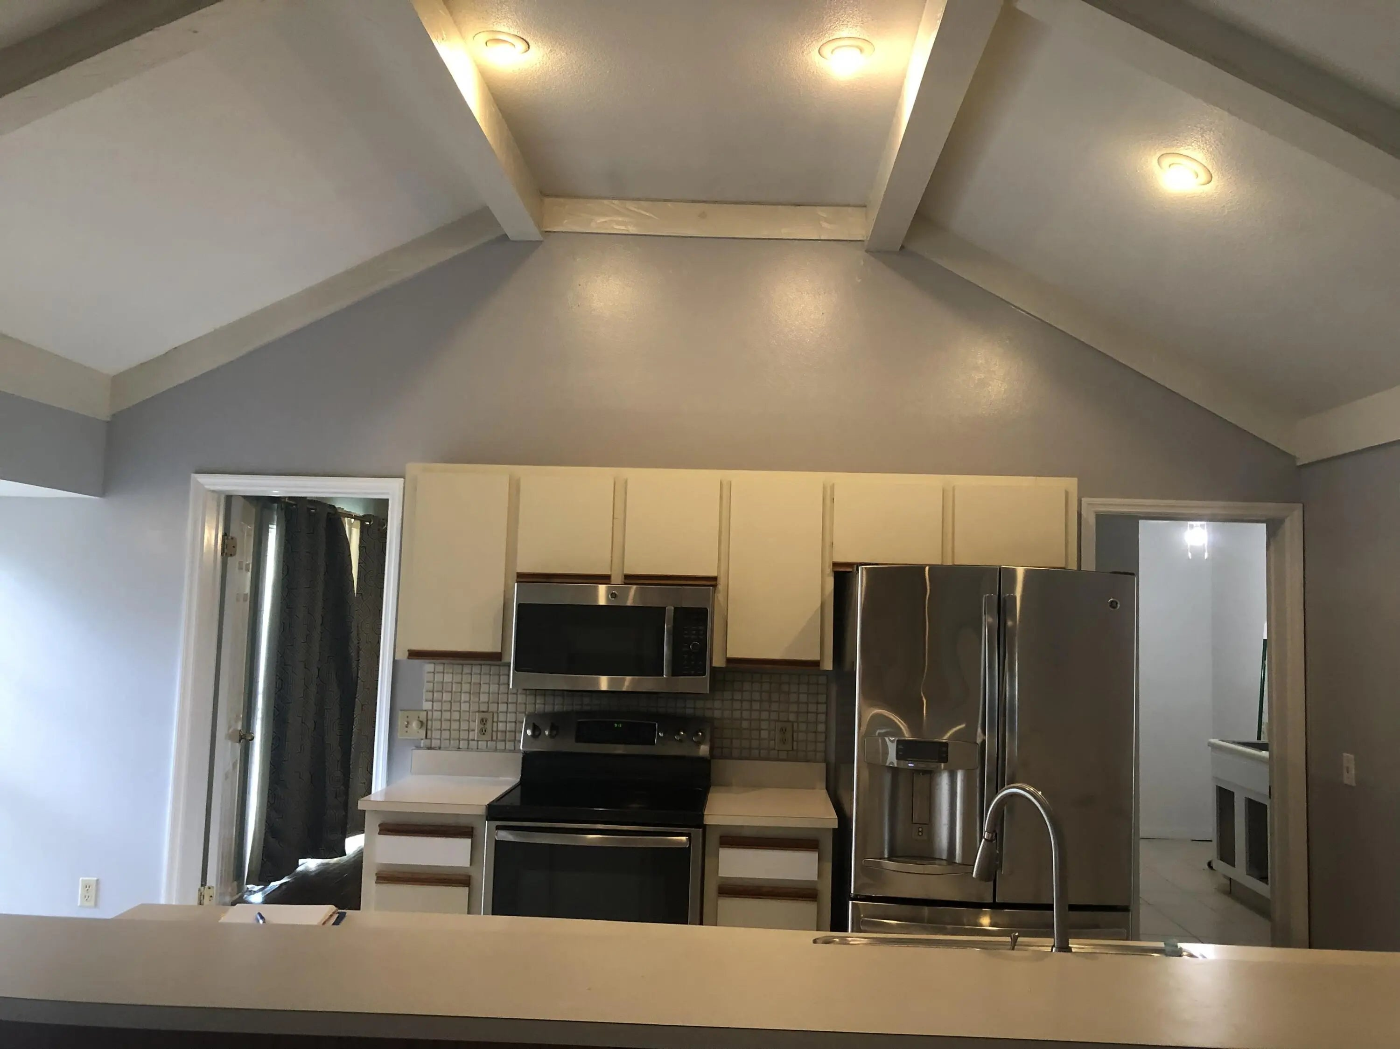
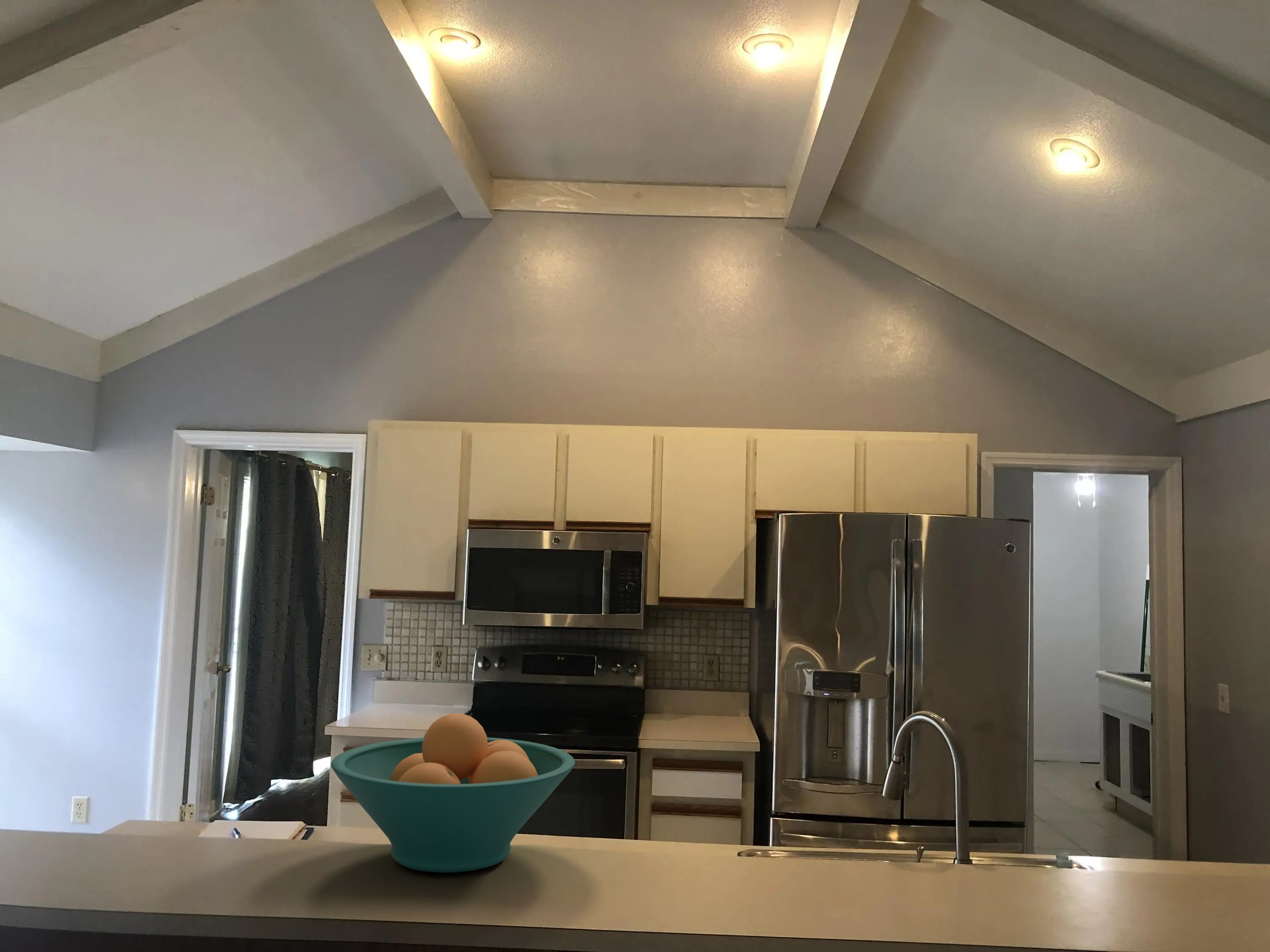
+ fruit bowl (455, 784)
